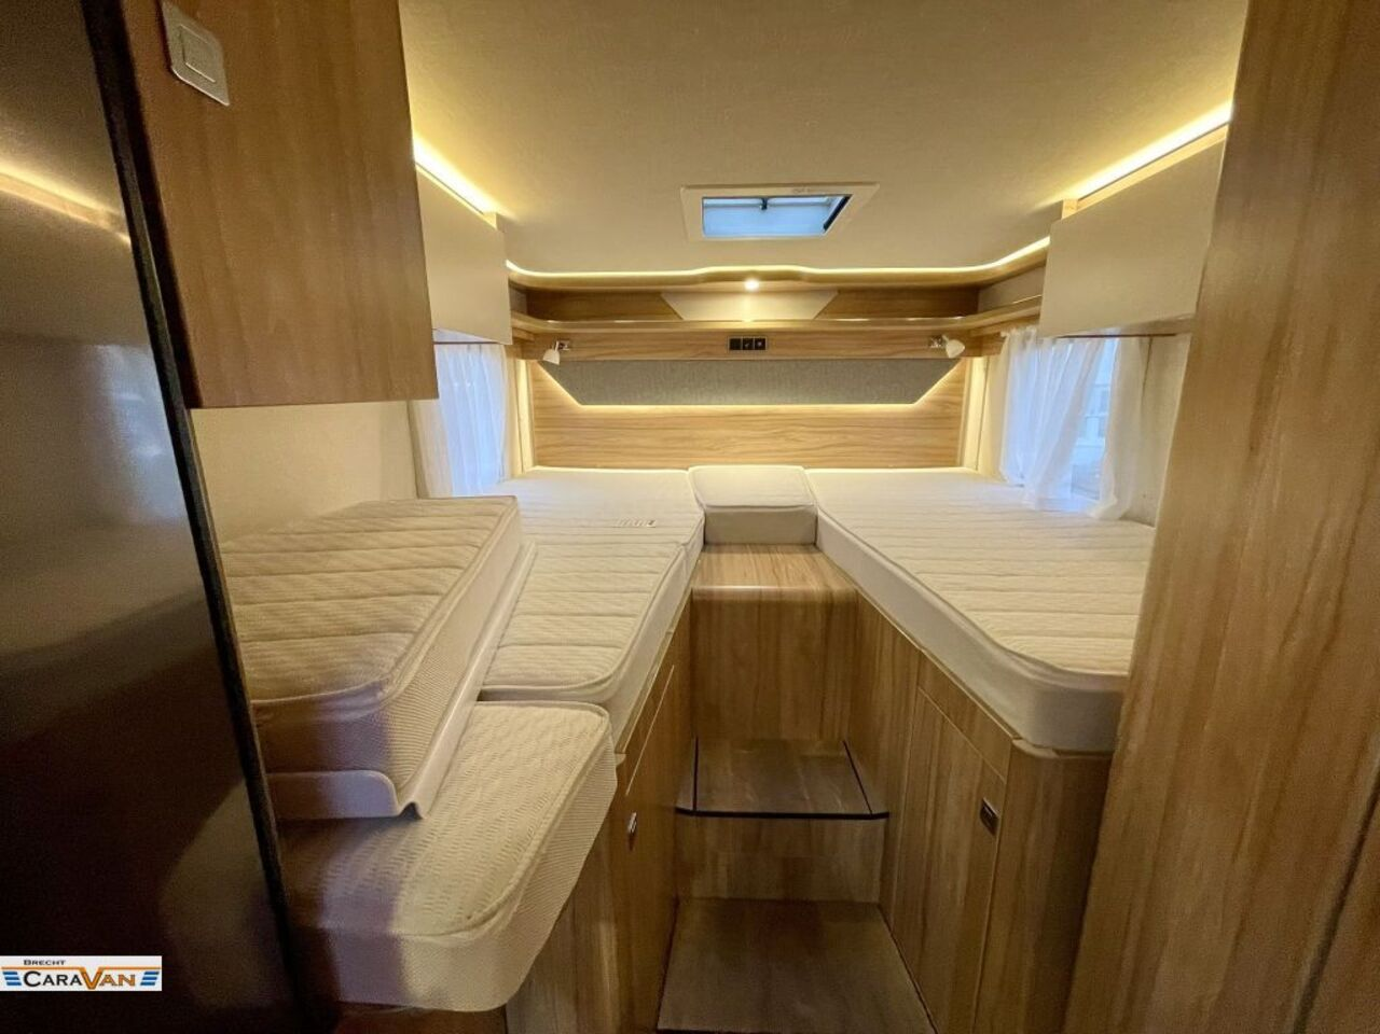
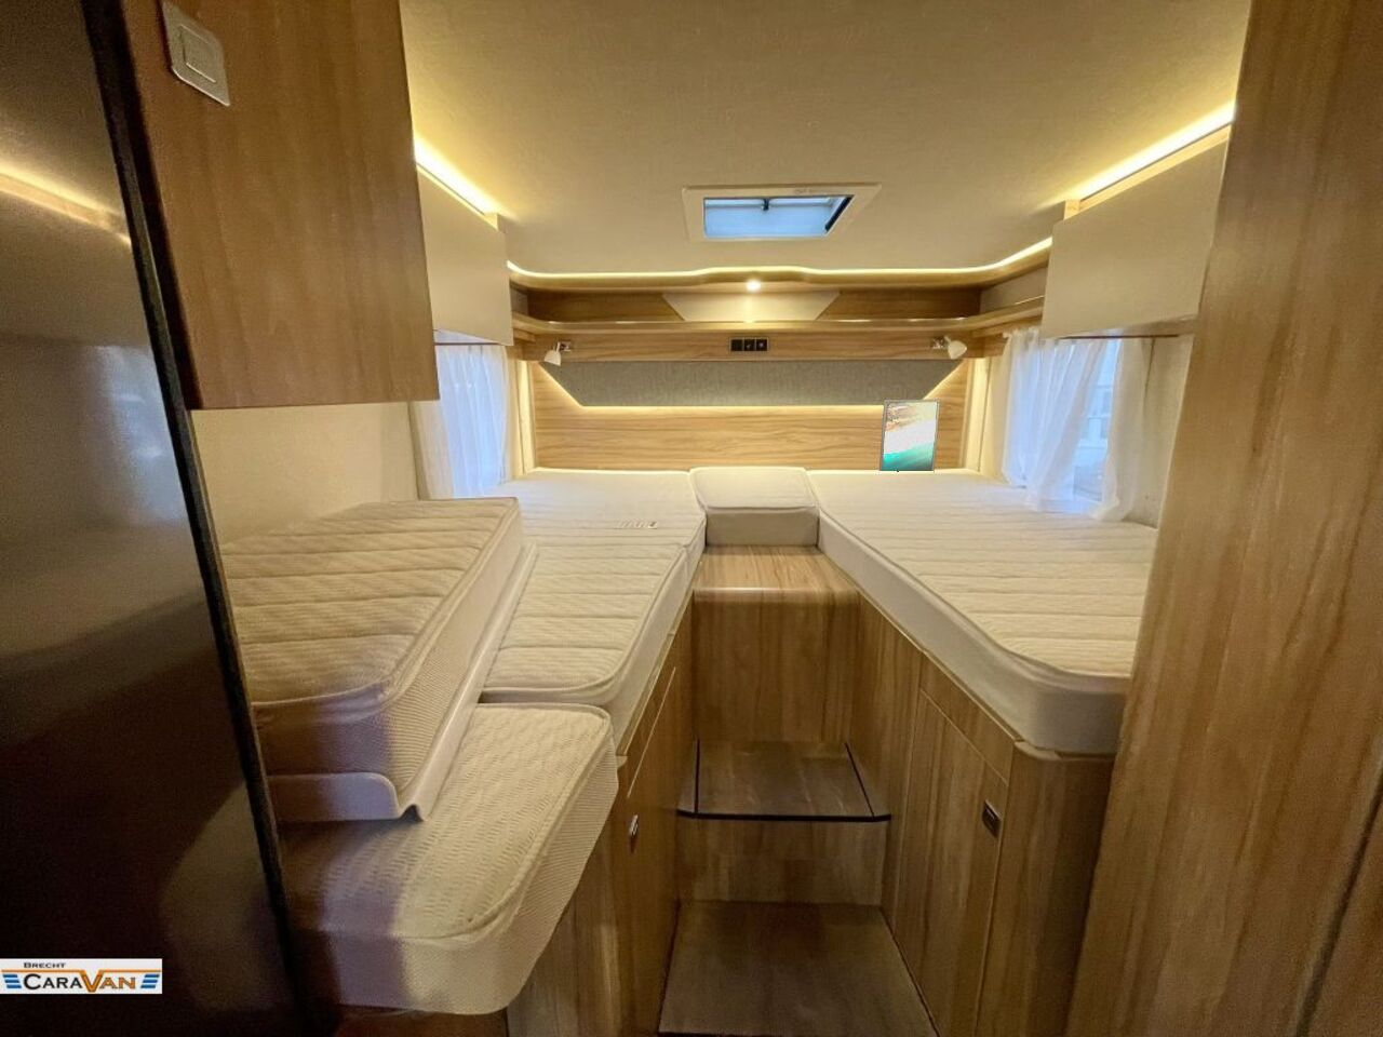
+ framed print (908, 438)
